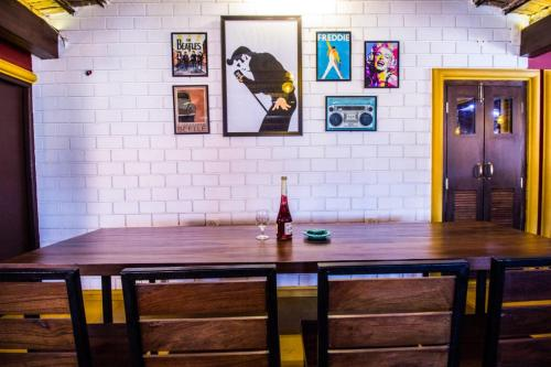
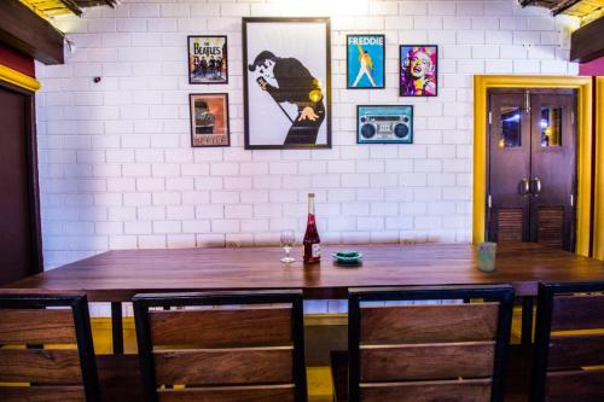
+ cup (486, 250)
